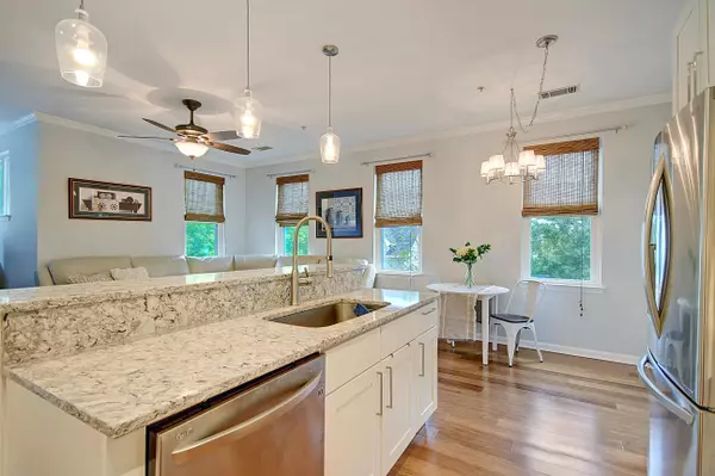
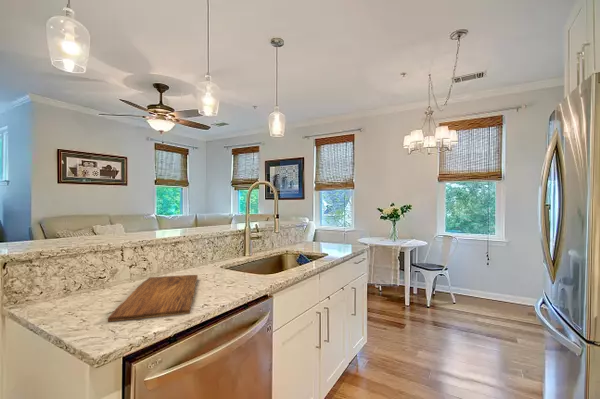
+ cutting board (163, 292)
